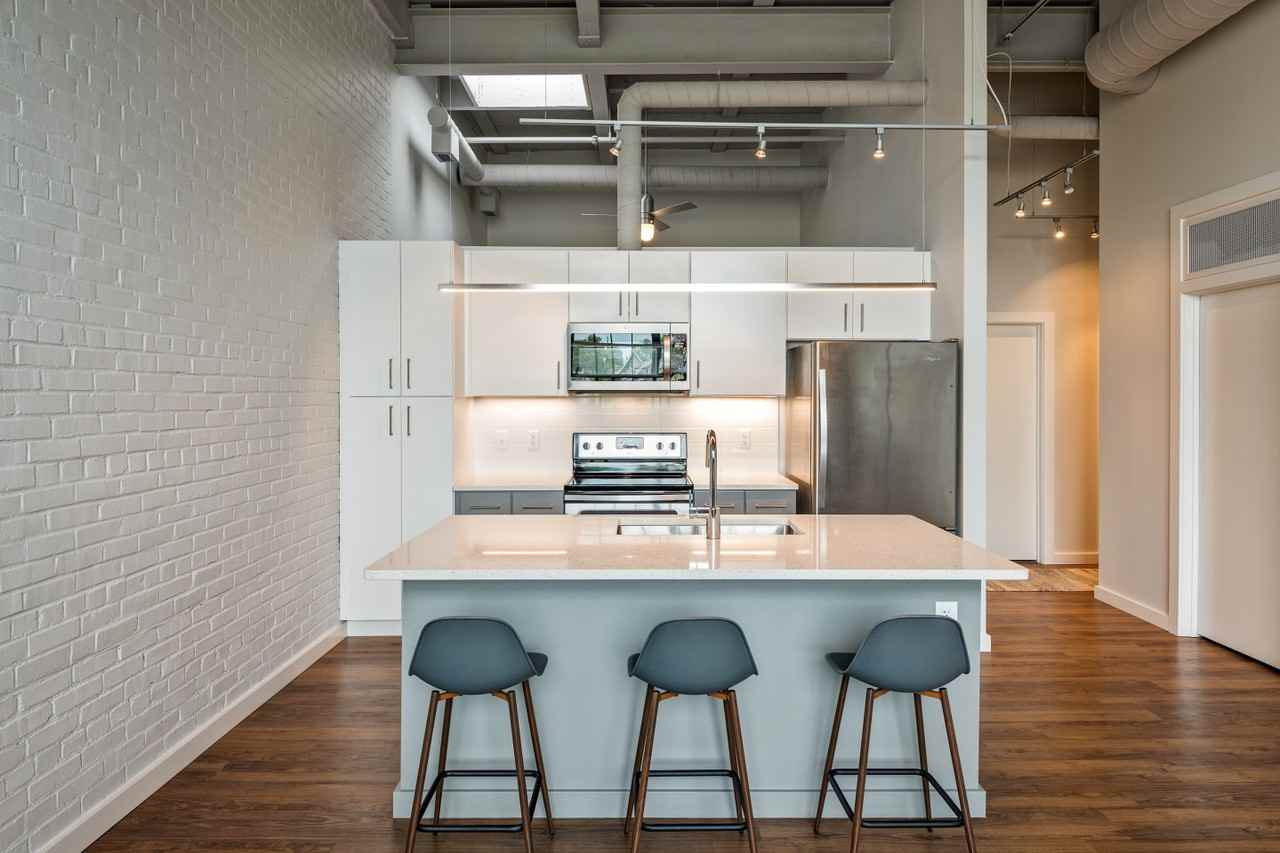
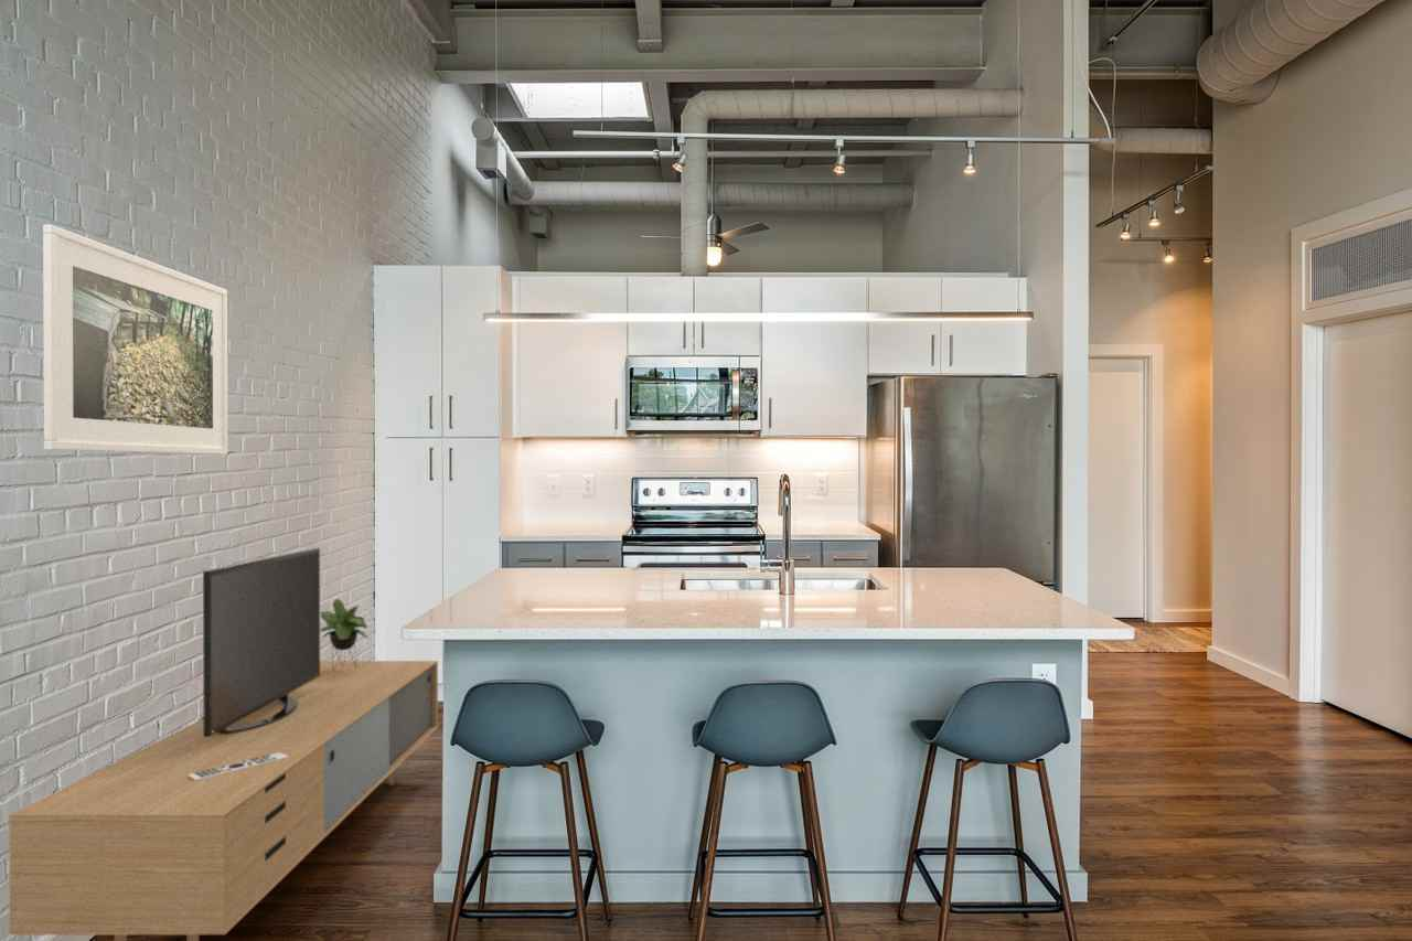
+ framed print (149, 356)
+ media console (279, 712)
